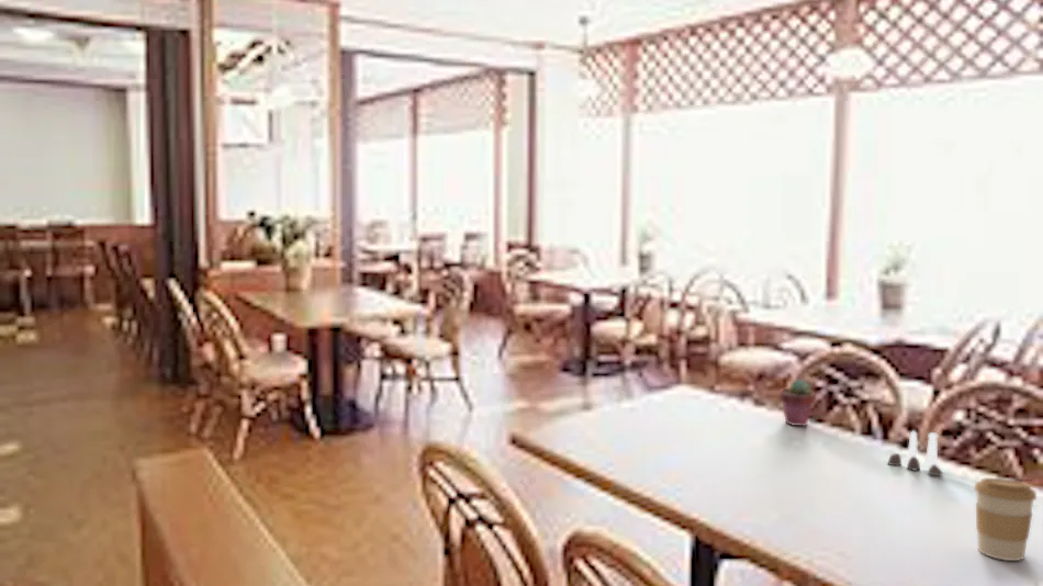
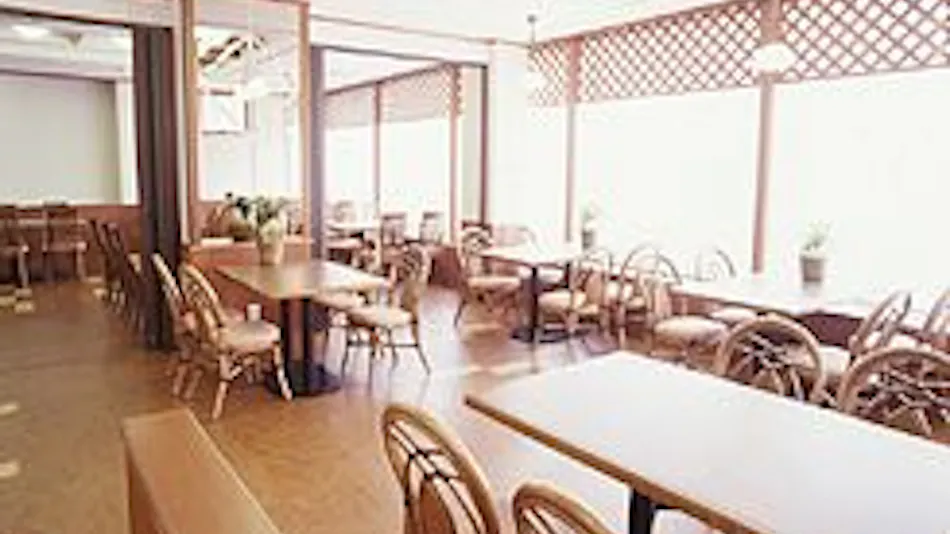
- potted succulent (797, 401)
- coffee cup (1002, 516)
- salt and pepper shaker set (916, 450)
